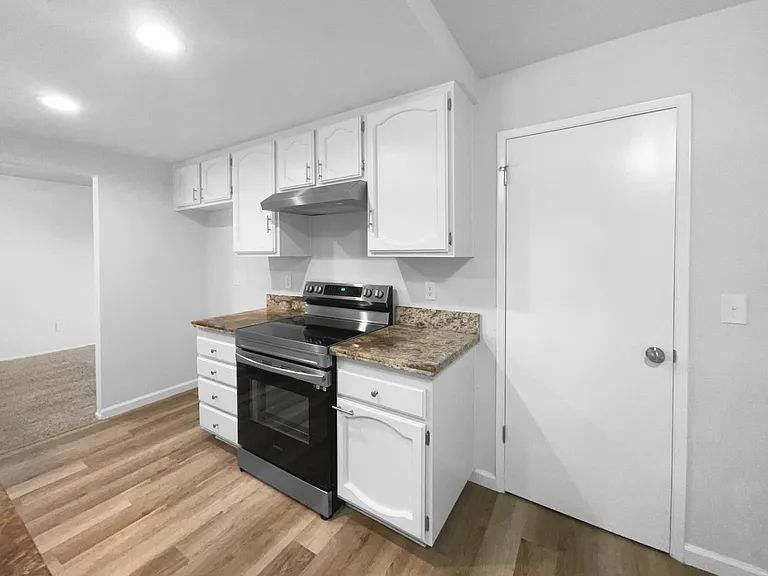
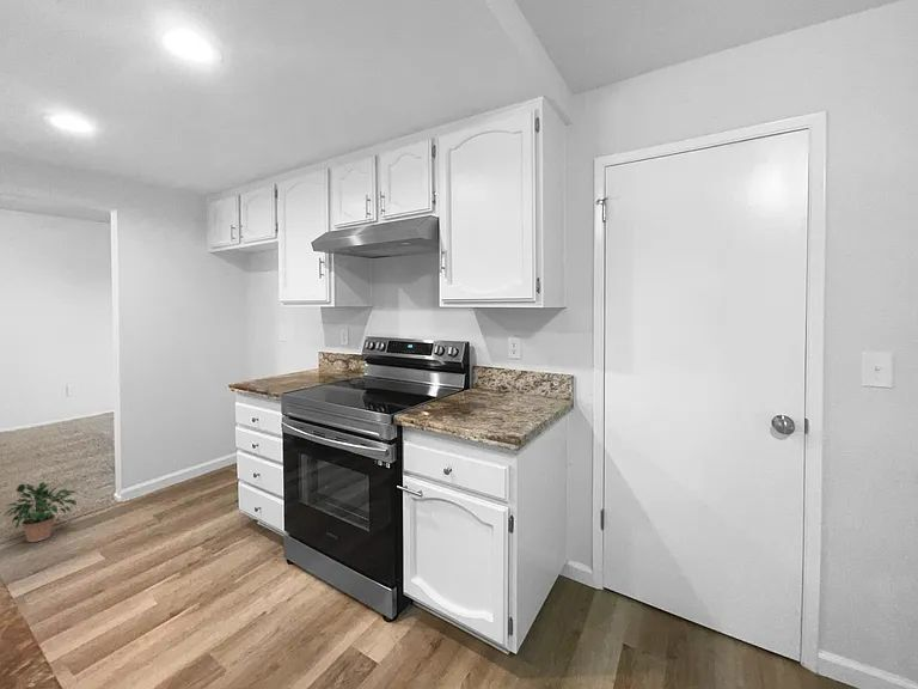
+ potted plant (44, 507)
